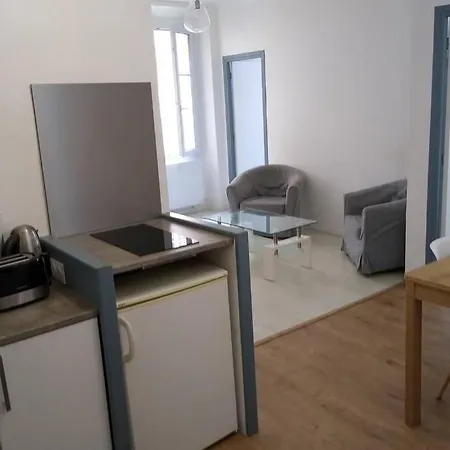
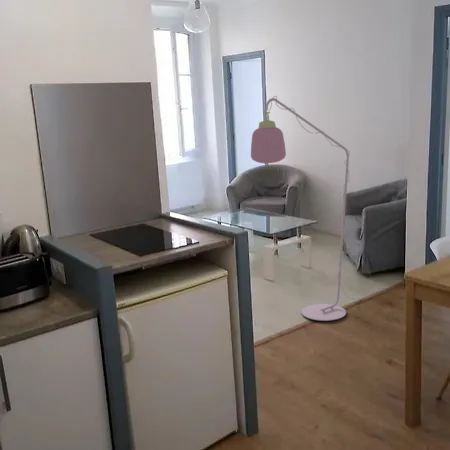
+ floor lamp (342, 205)
